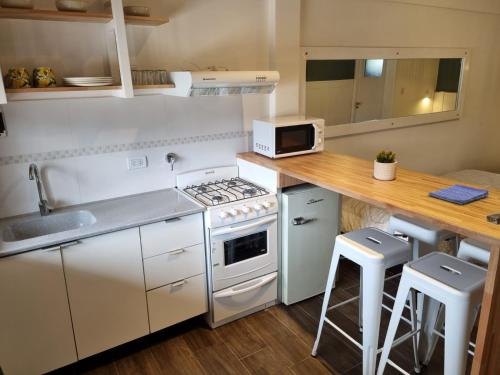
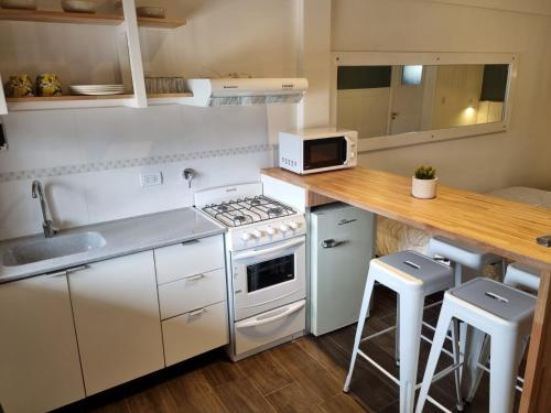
- dish towel (459, 192)
